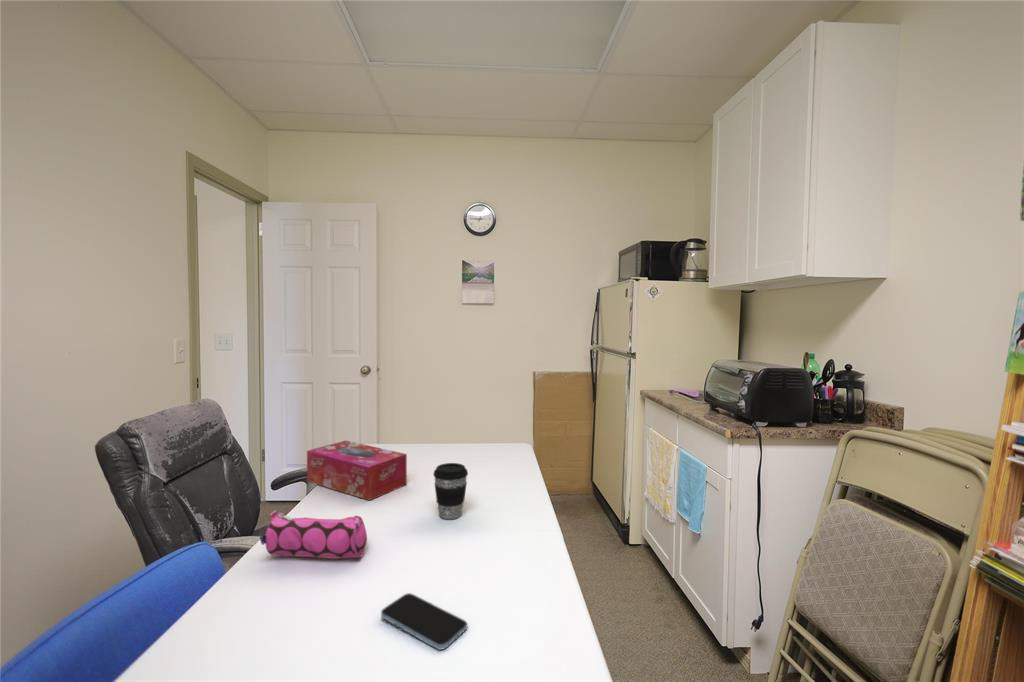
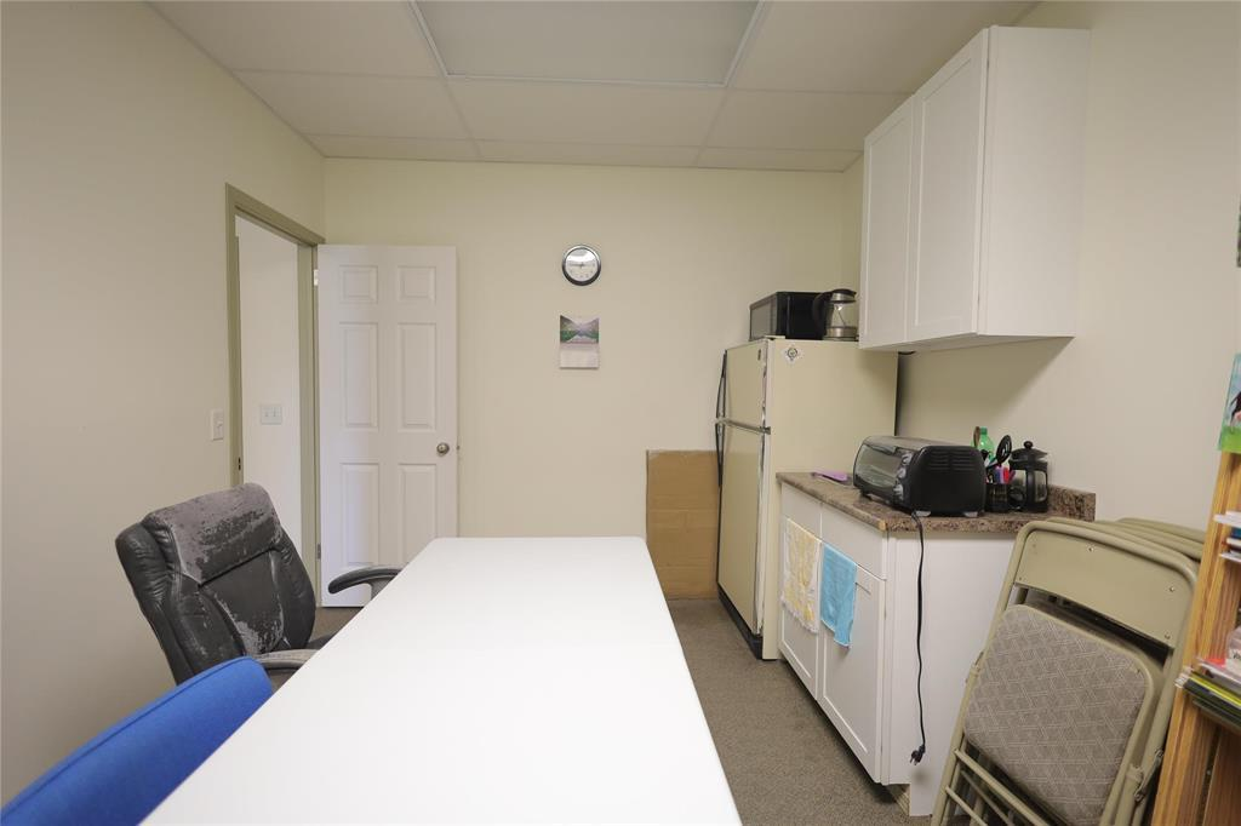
- coffee cup (450, 491)
- smartphone (423, 619)
- pencil case (317, 533)
- tissue box (356, 467)
